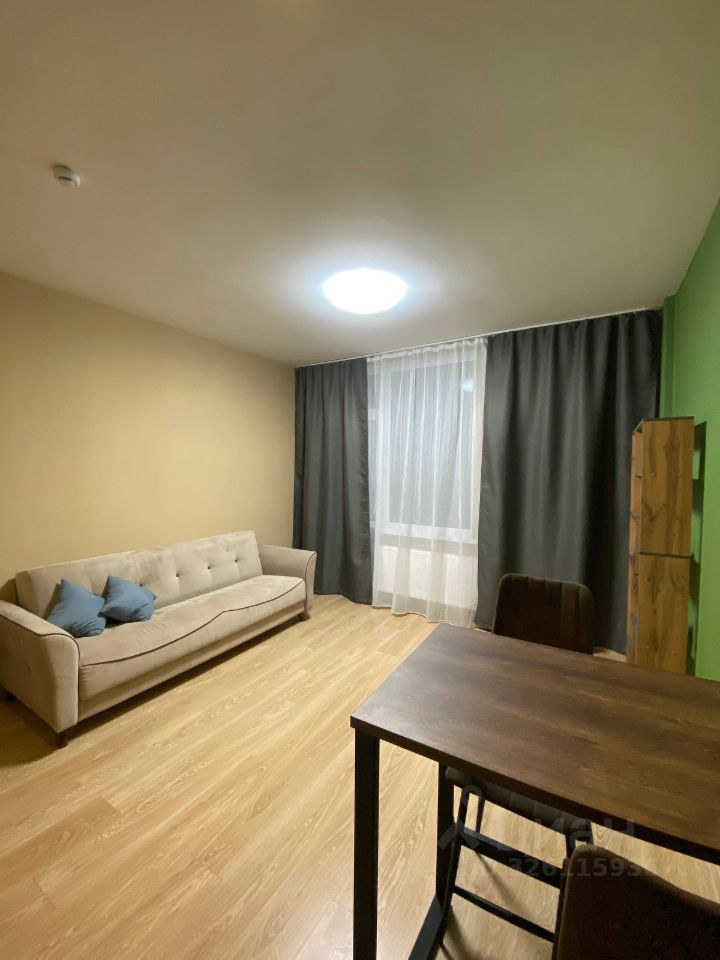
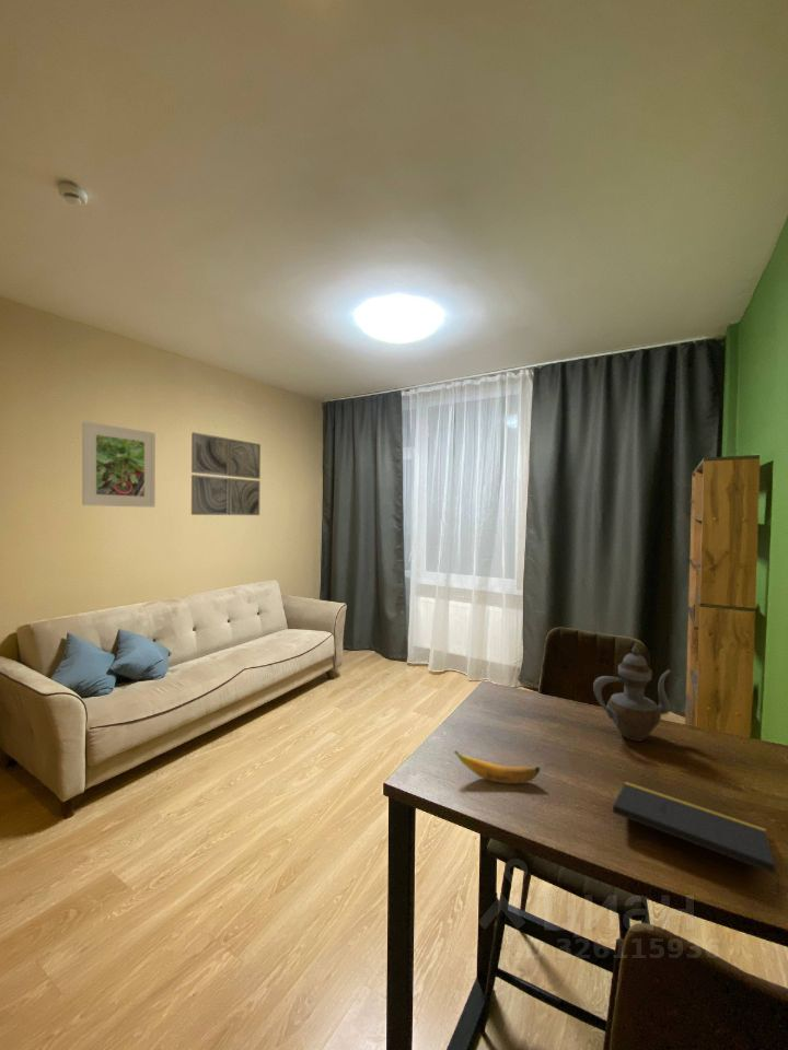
+ wall art (228, 478)
+ notepad (687, 819)
+ teapot (631, 689)
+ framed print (120, 467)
+ banana (496, 766)
